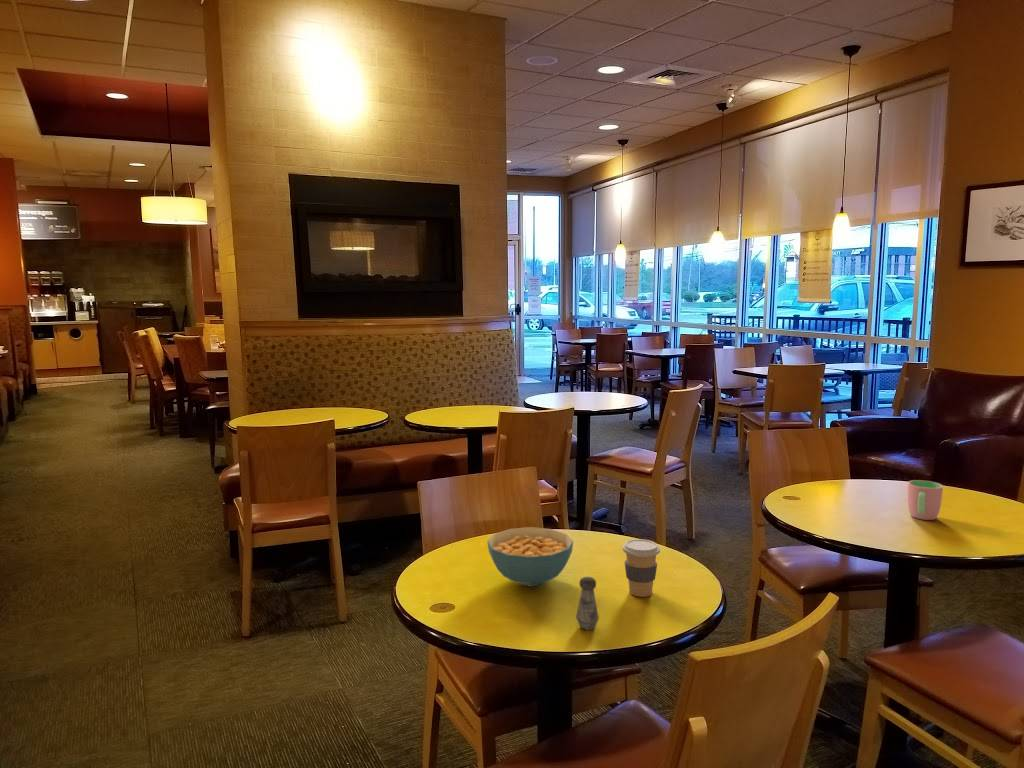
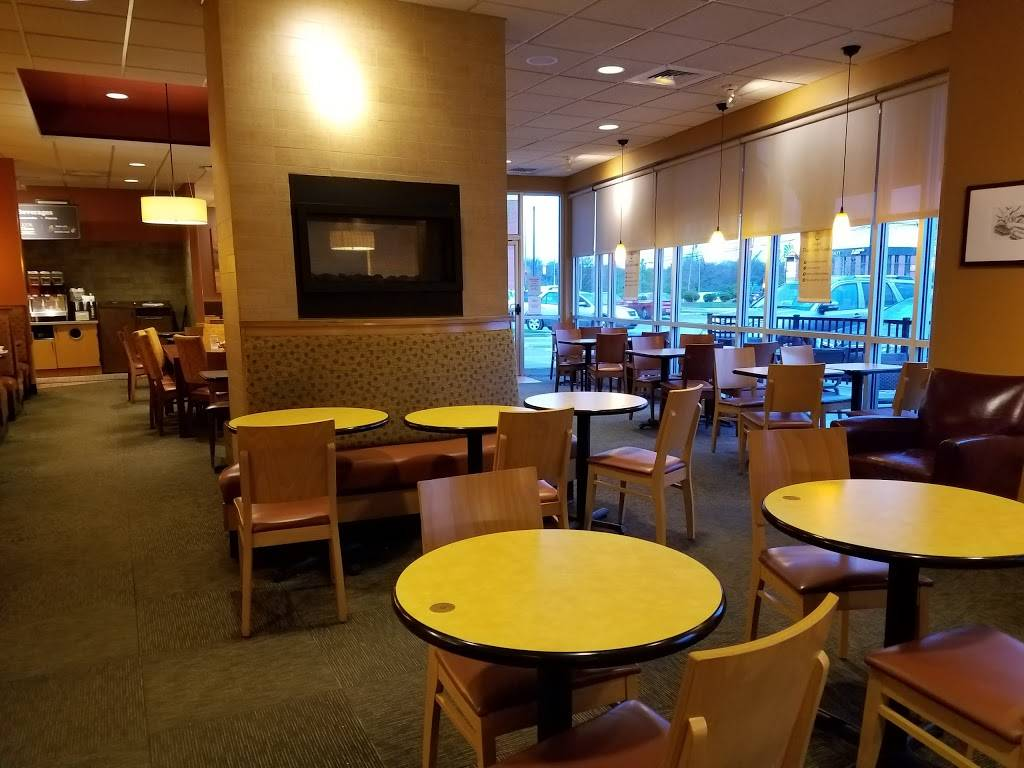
- salt shaker (587, 602)
- cereal bowl (530, 561)
- cup (923, 501)
- coffee cup (640, 568)
